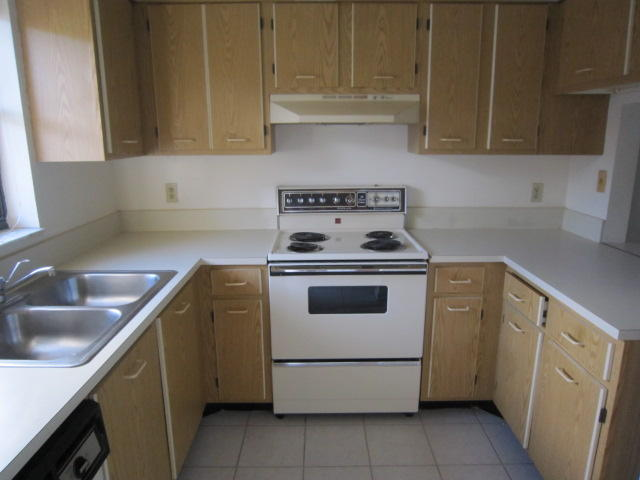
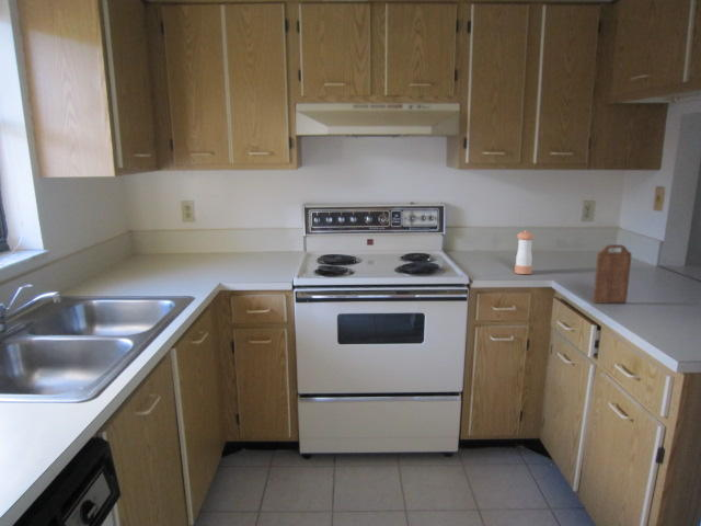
+ pepper shaker (524, 251)
+ cutting board (612, 274)
